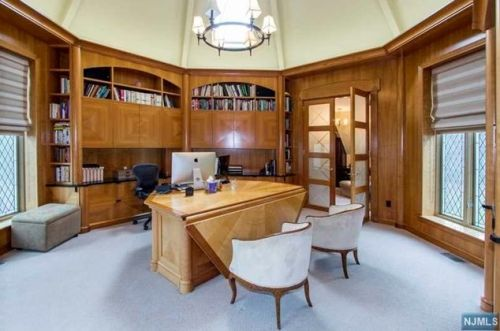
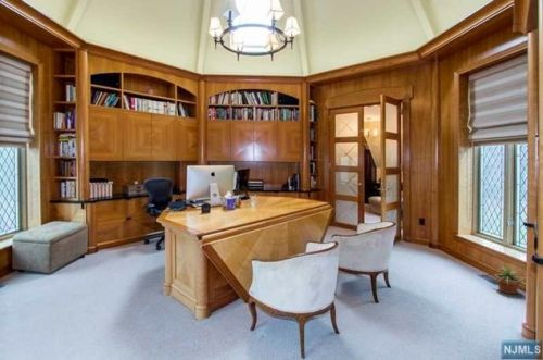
+ potted plant (507, 278)
